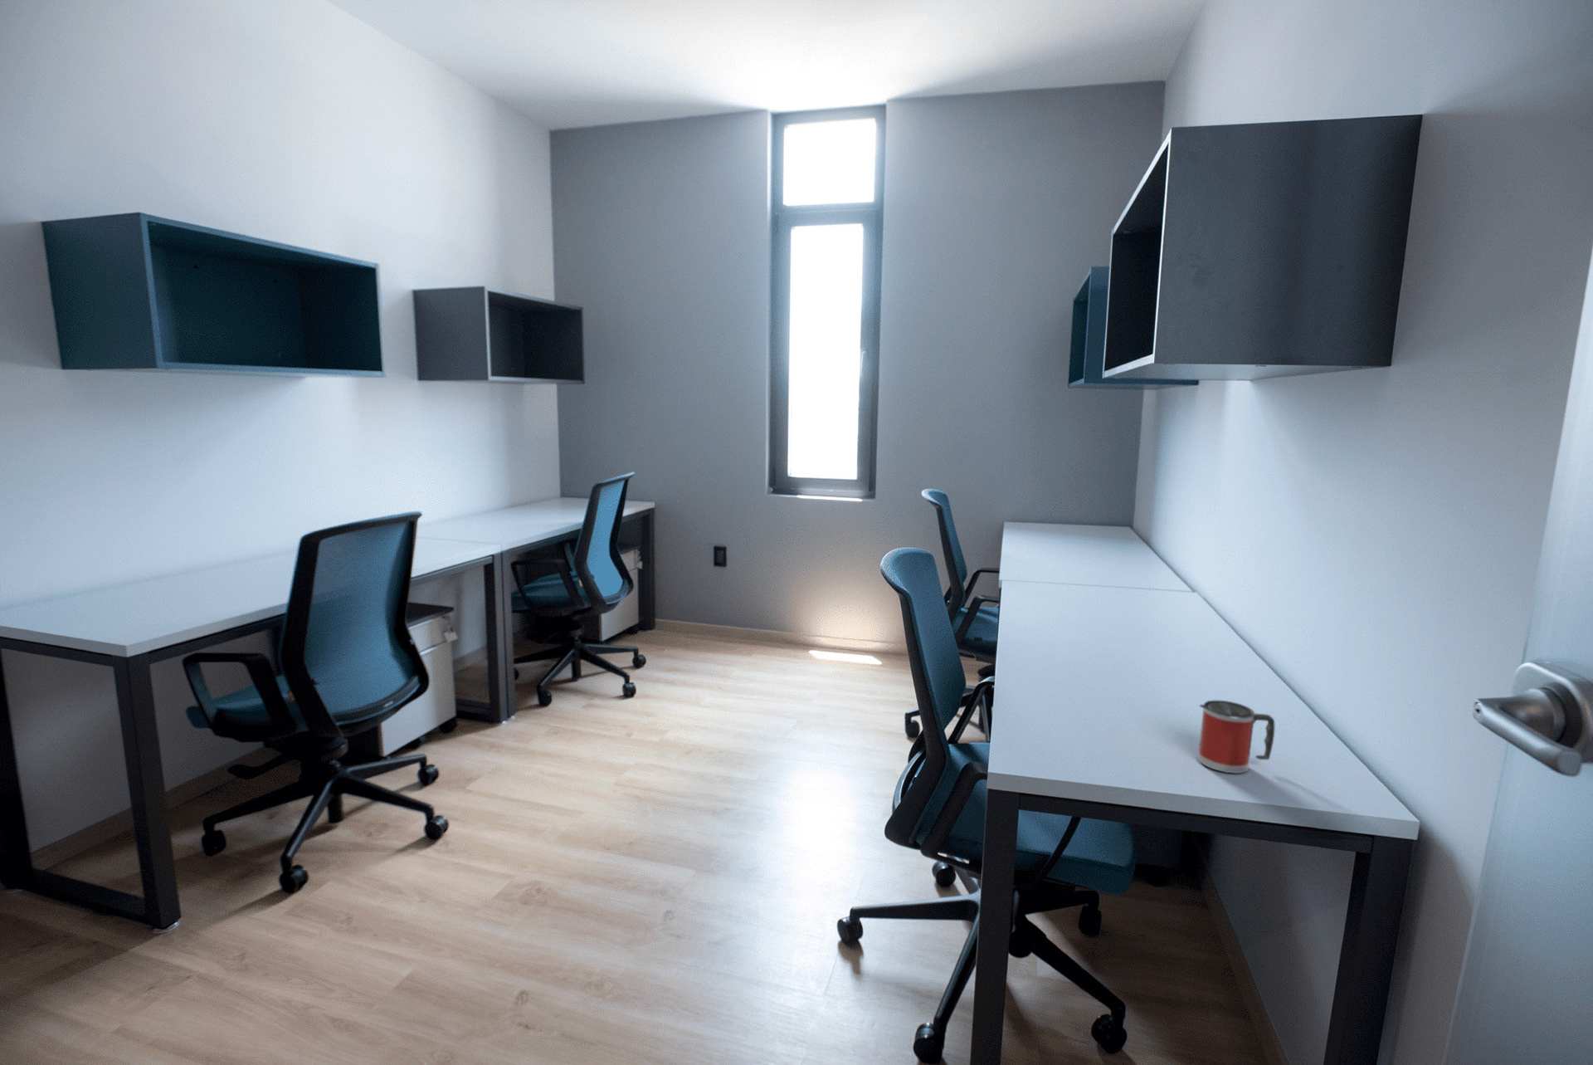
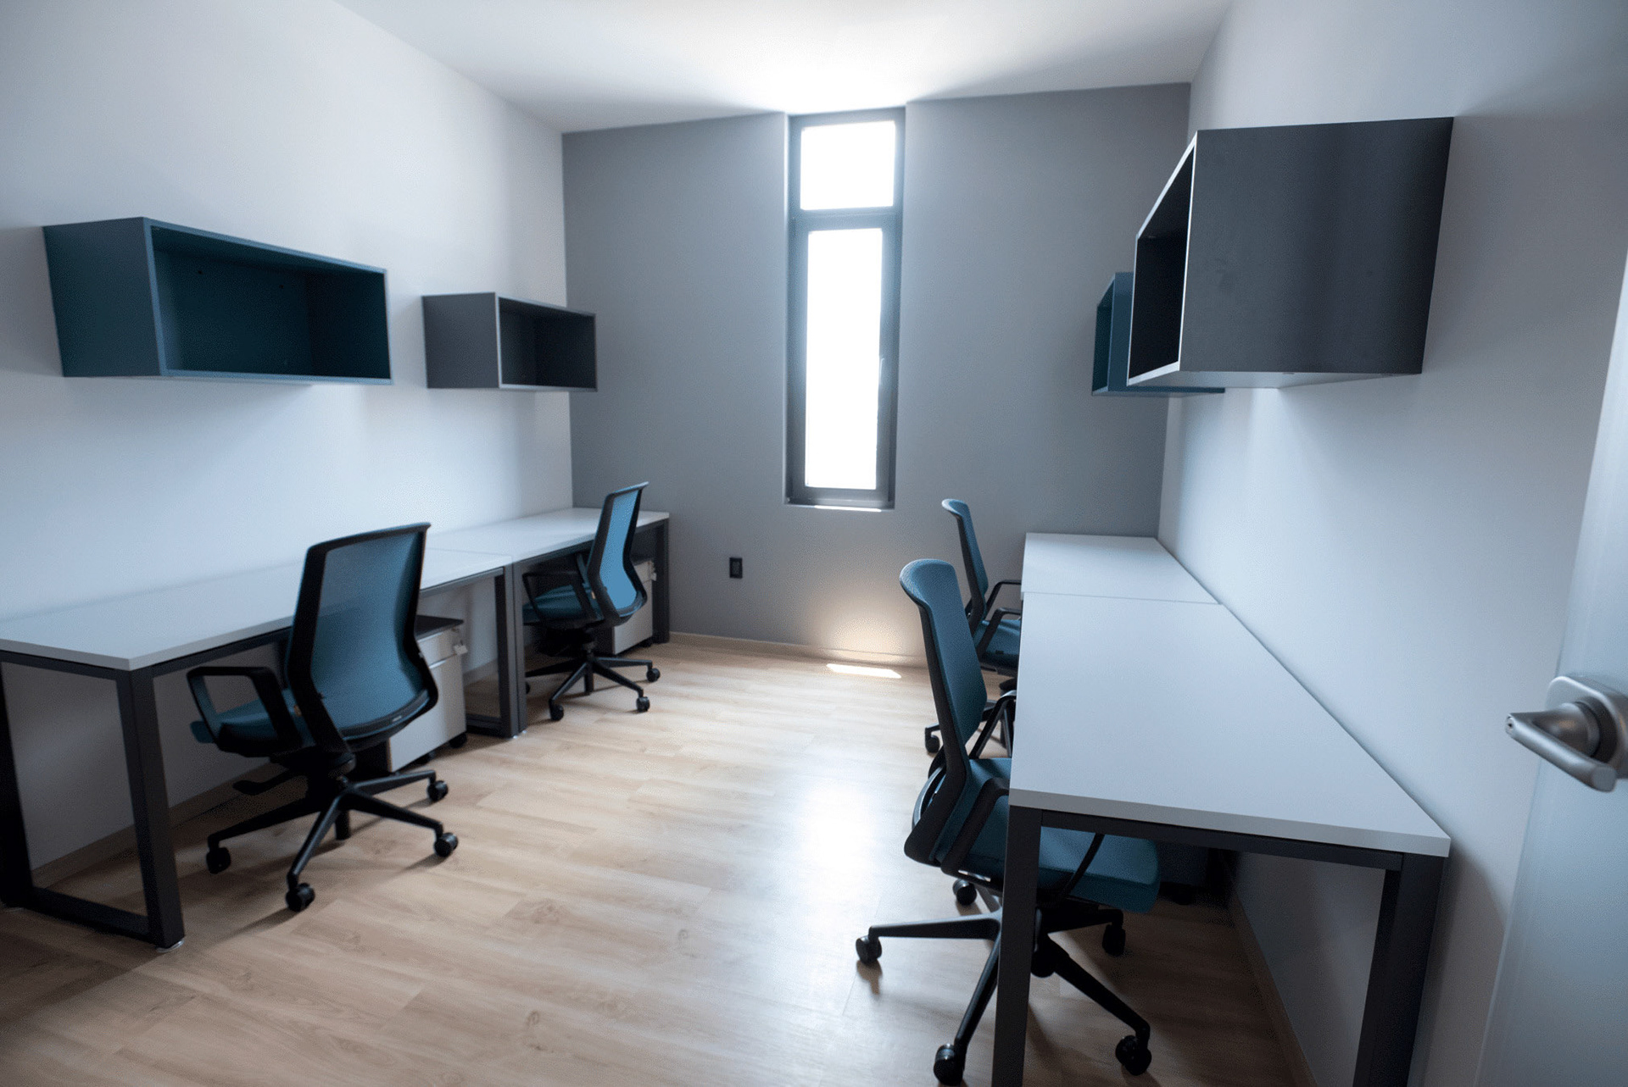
- mug (1234, 736)
